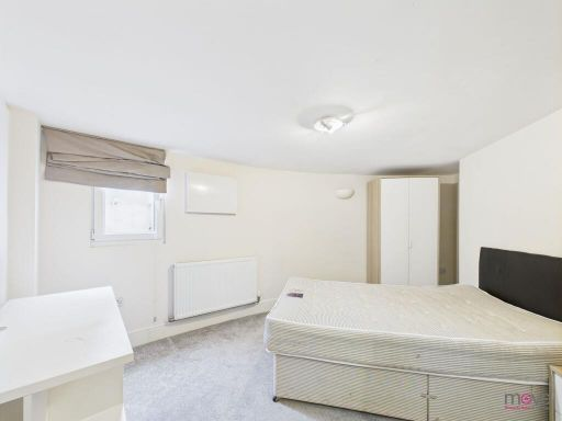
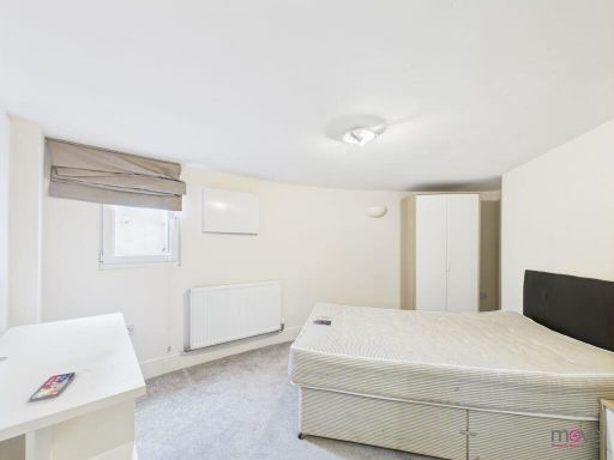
+ smartphone (54, 386)
